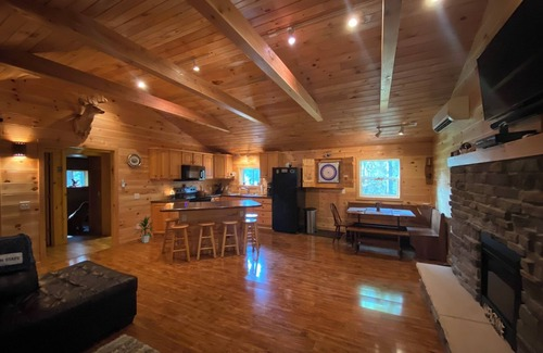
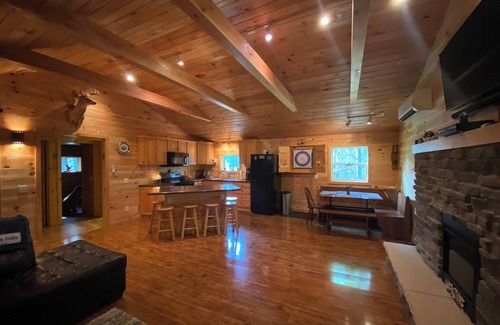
- indoor plant (144, 229)
